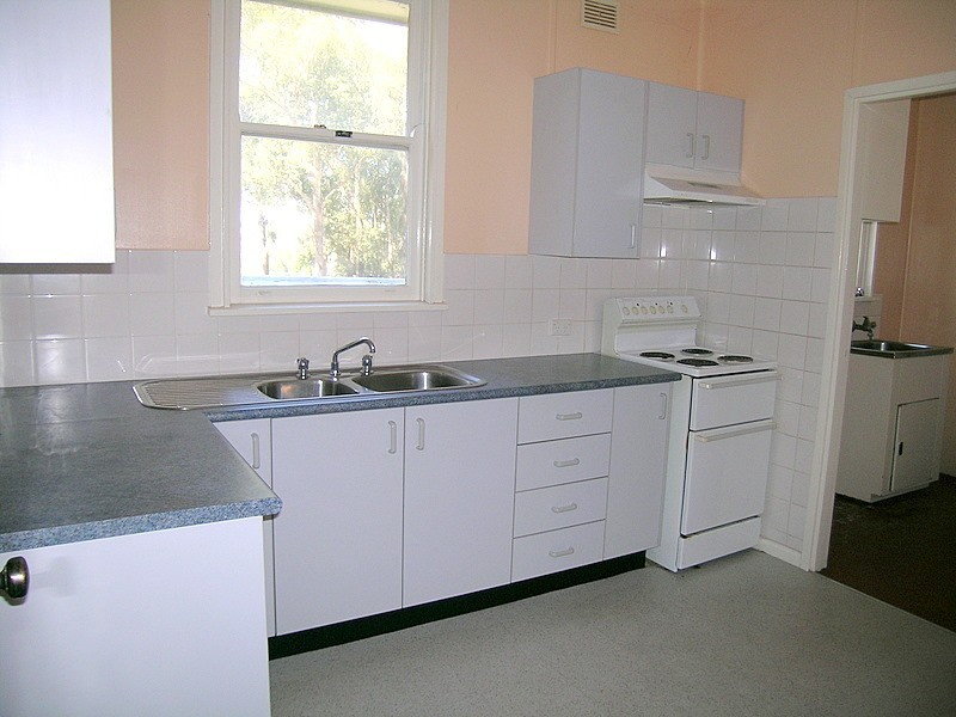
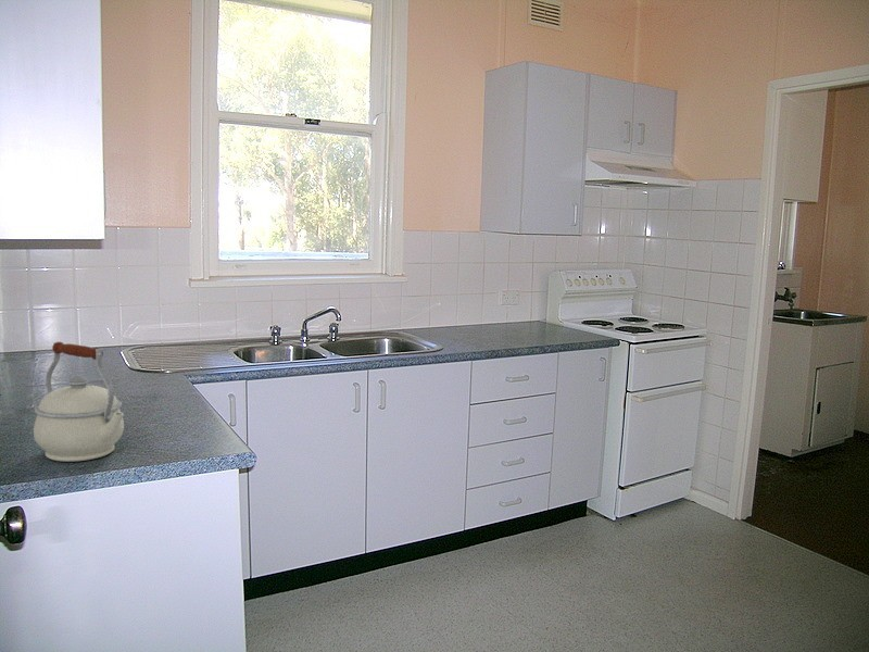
+ kettle (83, 400)
